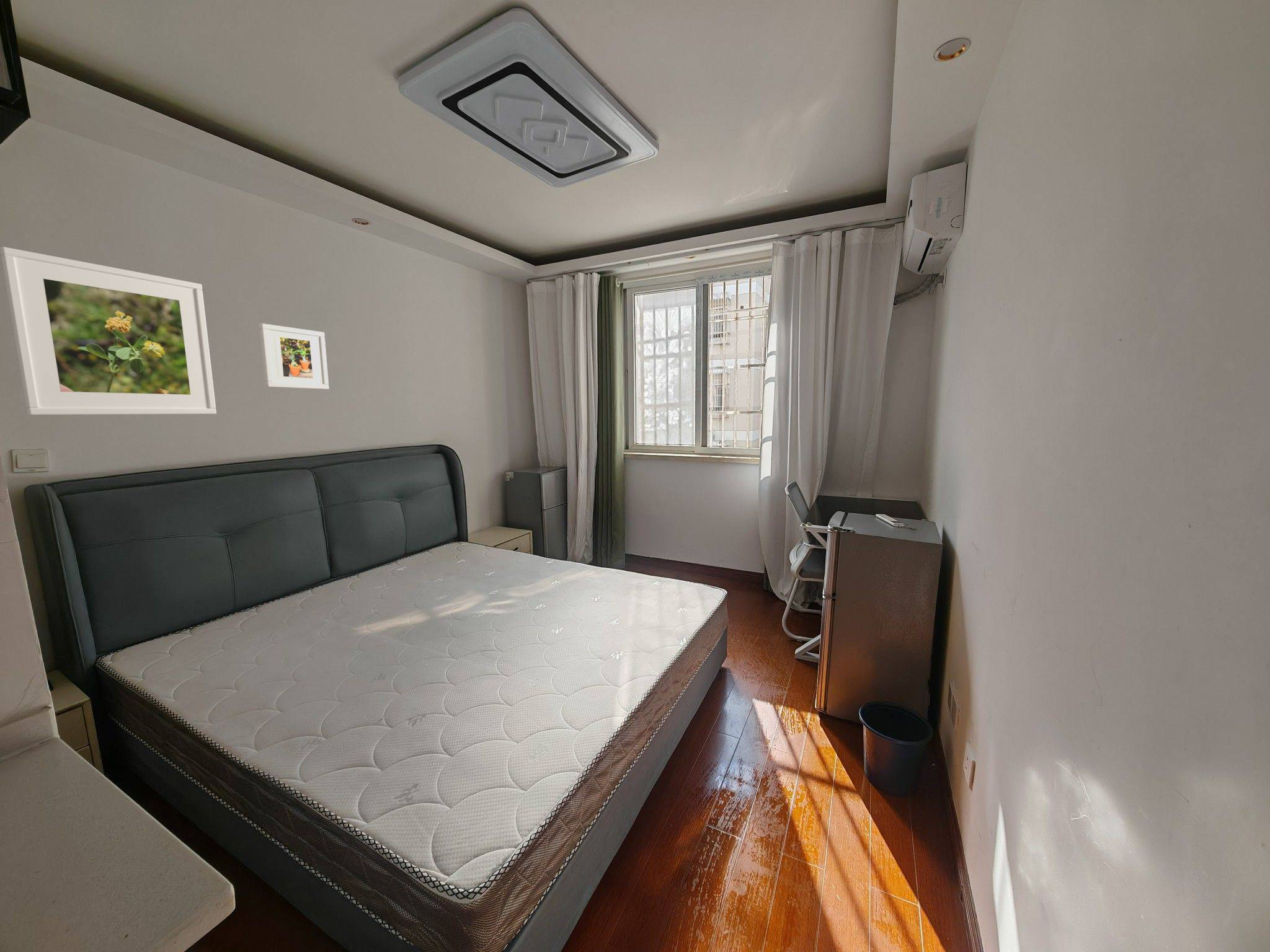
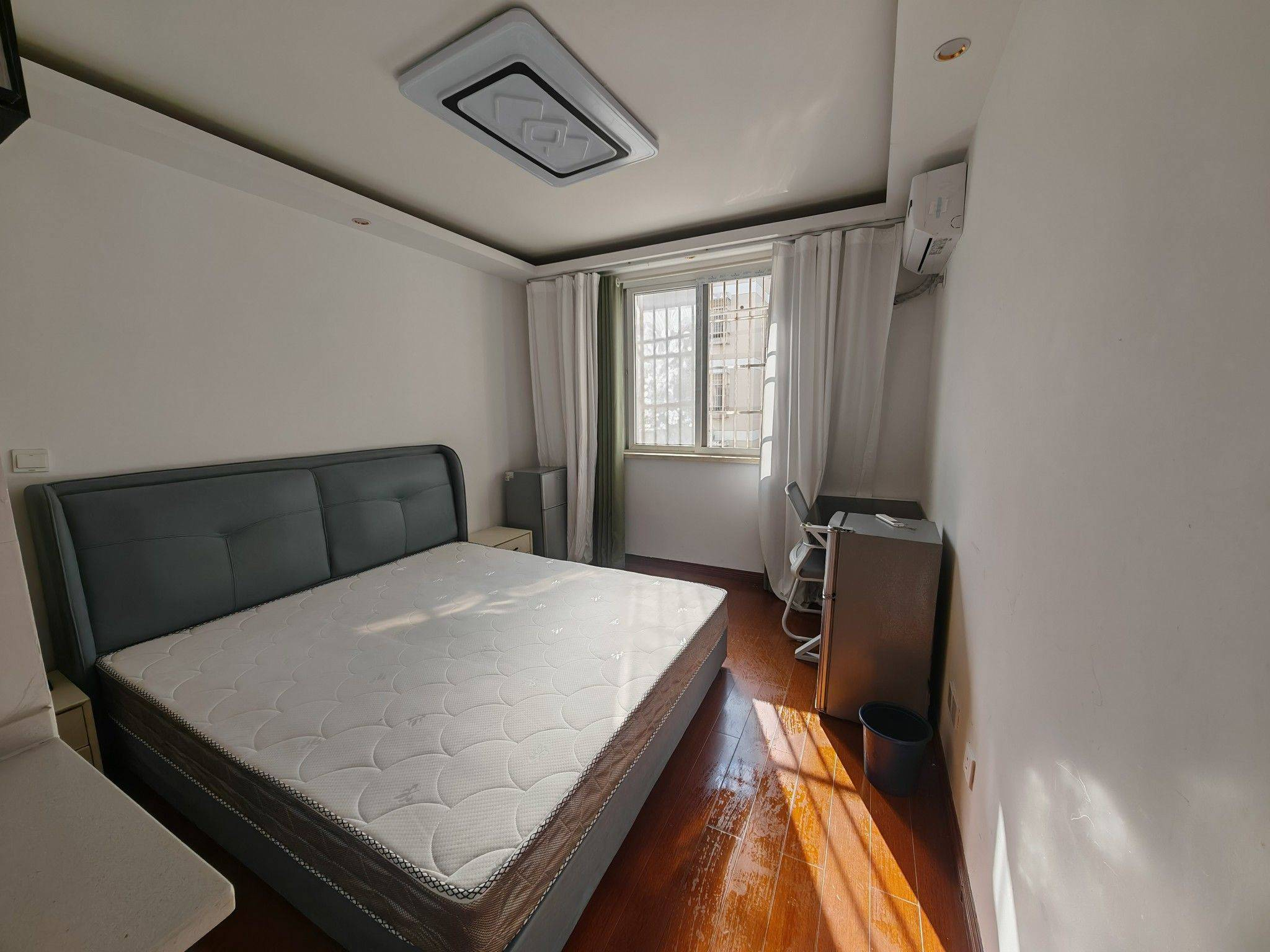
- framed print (296, 358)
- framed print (123, 342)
